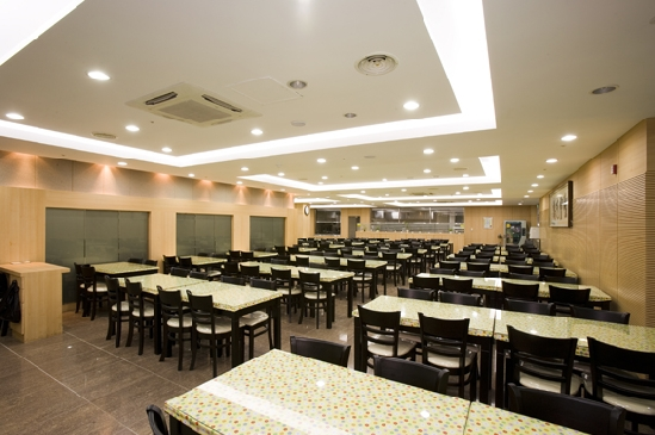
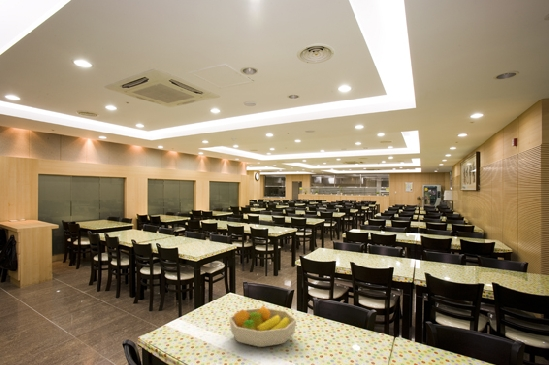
+ fruit bowl (262, 323)
